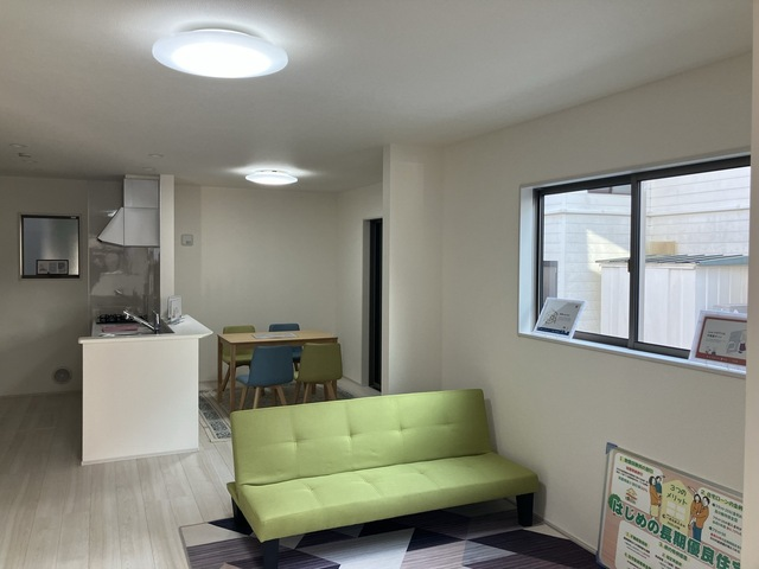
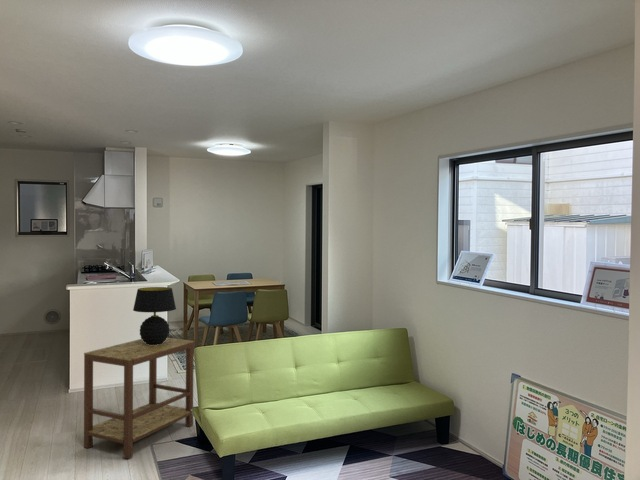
+ side table (149, 391)
+ table lamp (154, 315)
